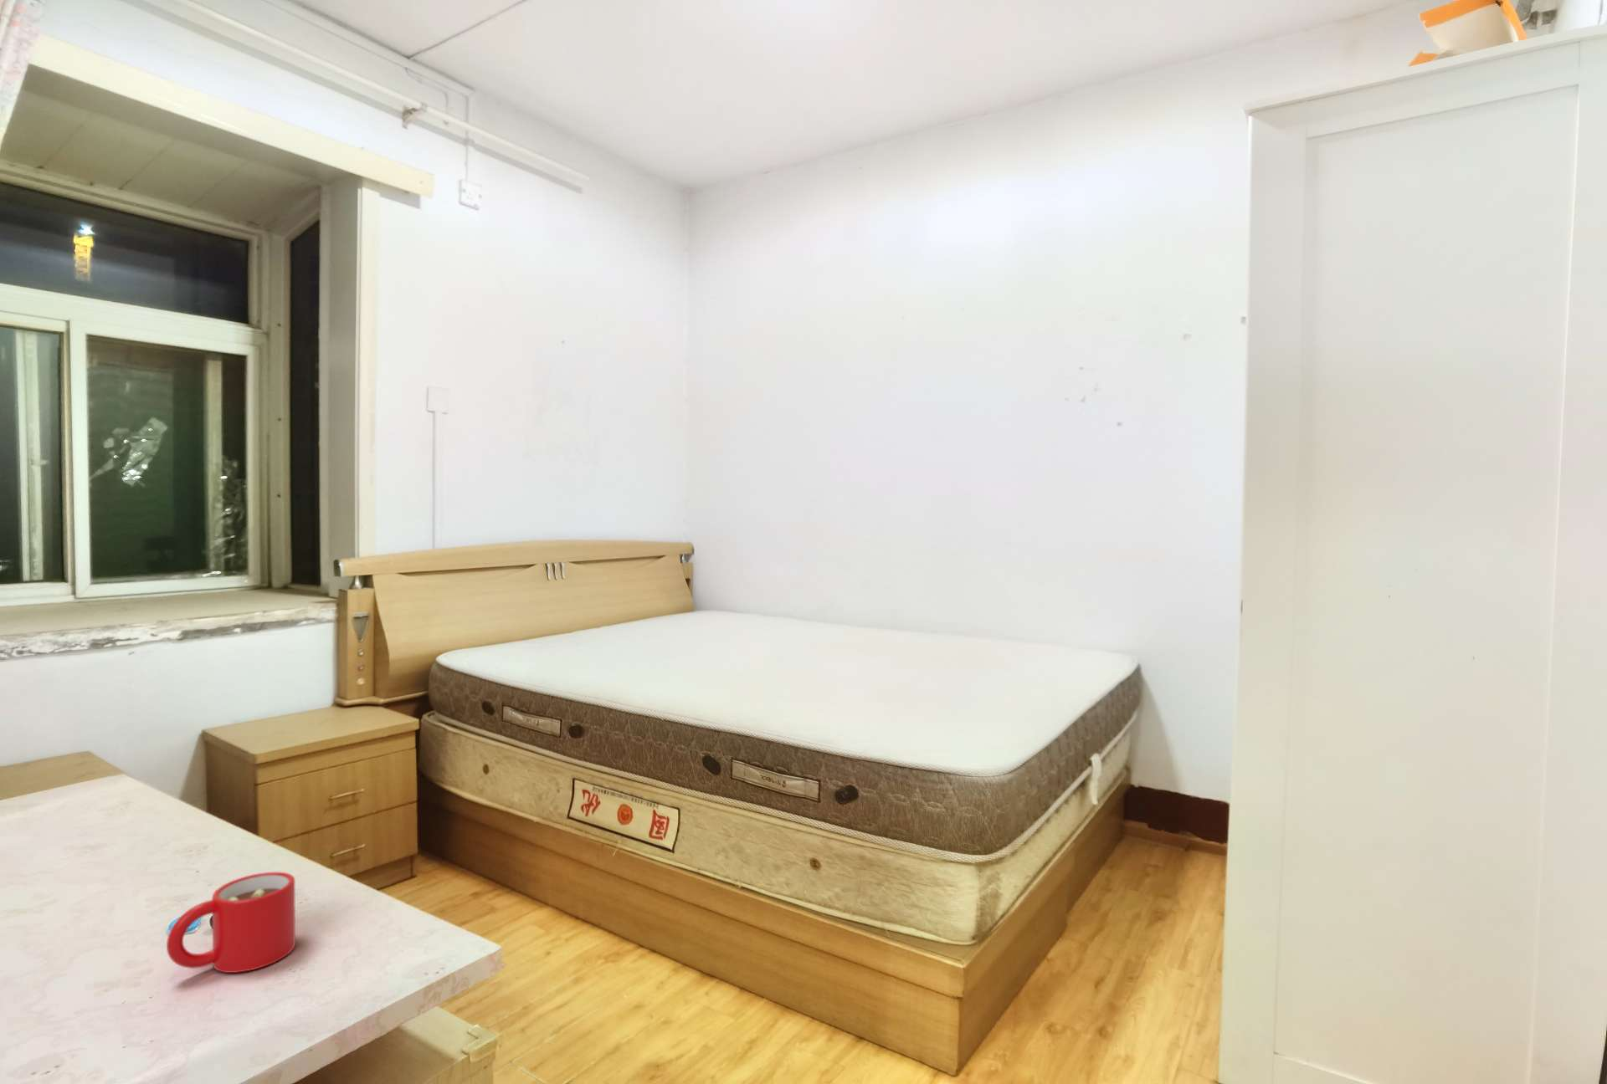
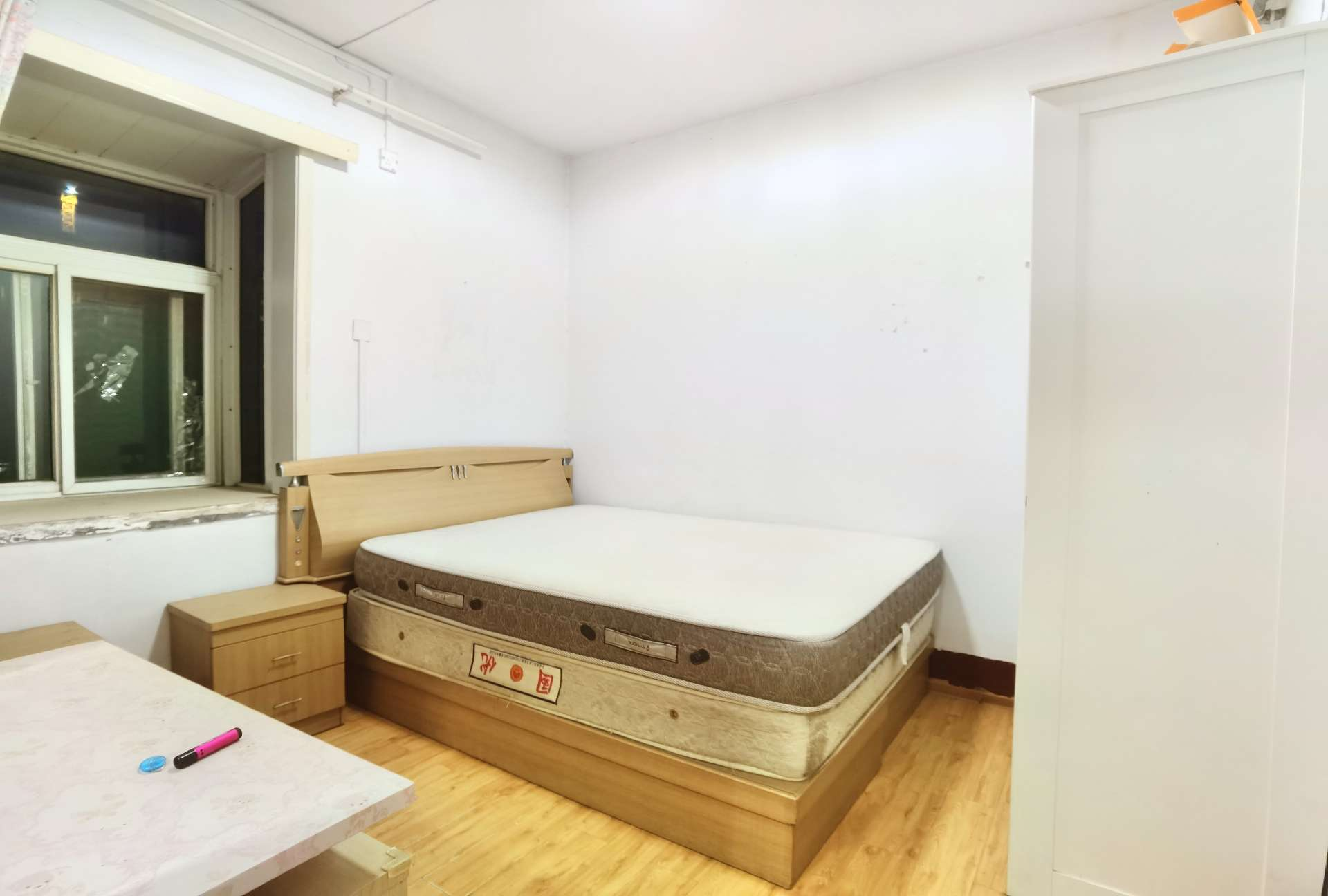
- mug (234, 927)
